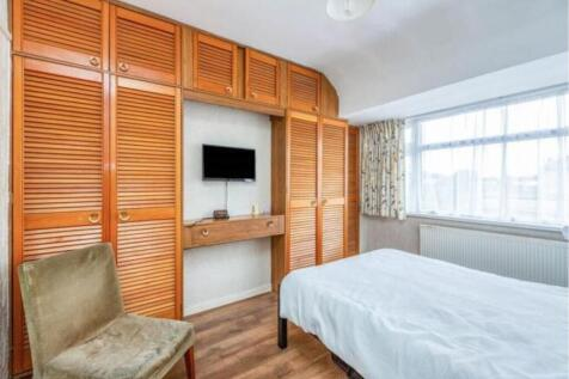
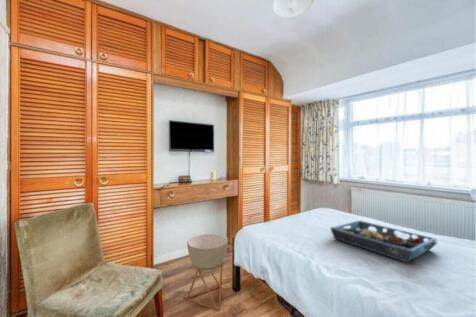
+ serving tray (379, 237)
+ planter (207, 269)
